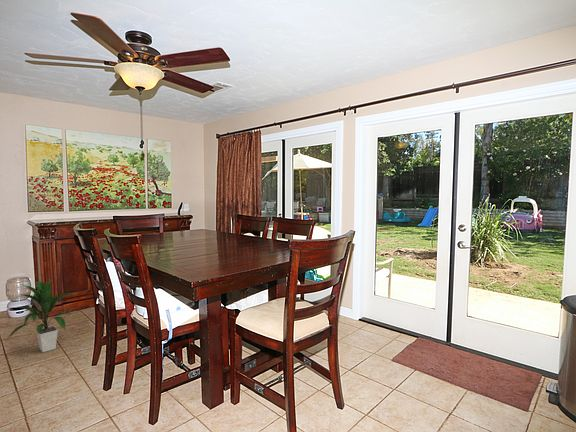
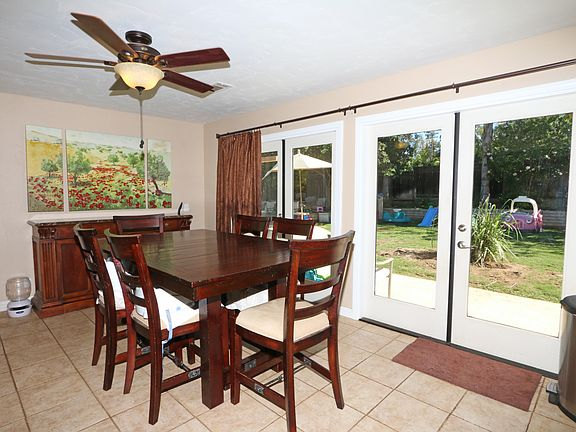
- indoor plant (43, 314)
